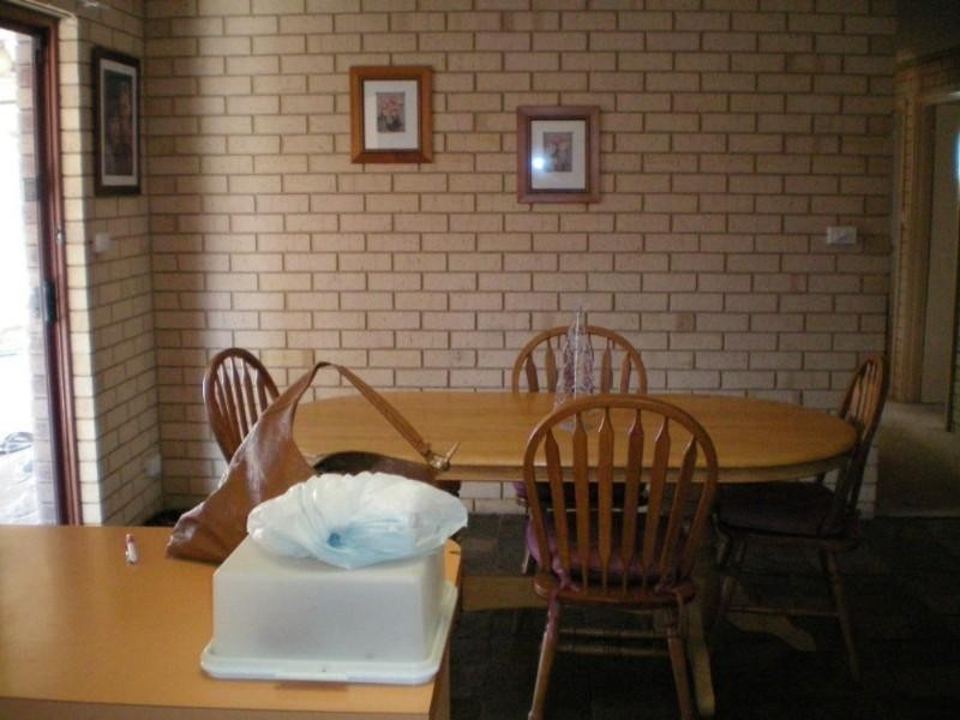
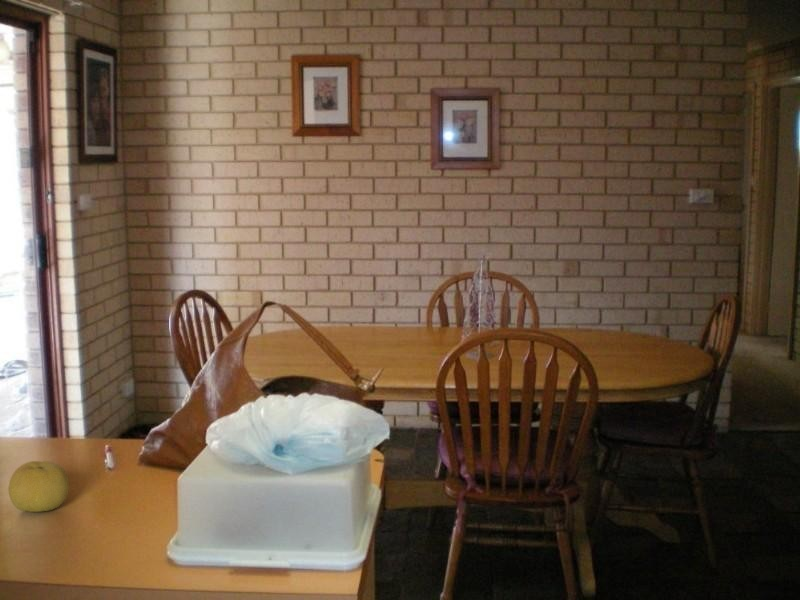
+ fruit (39, 486)
